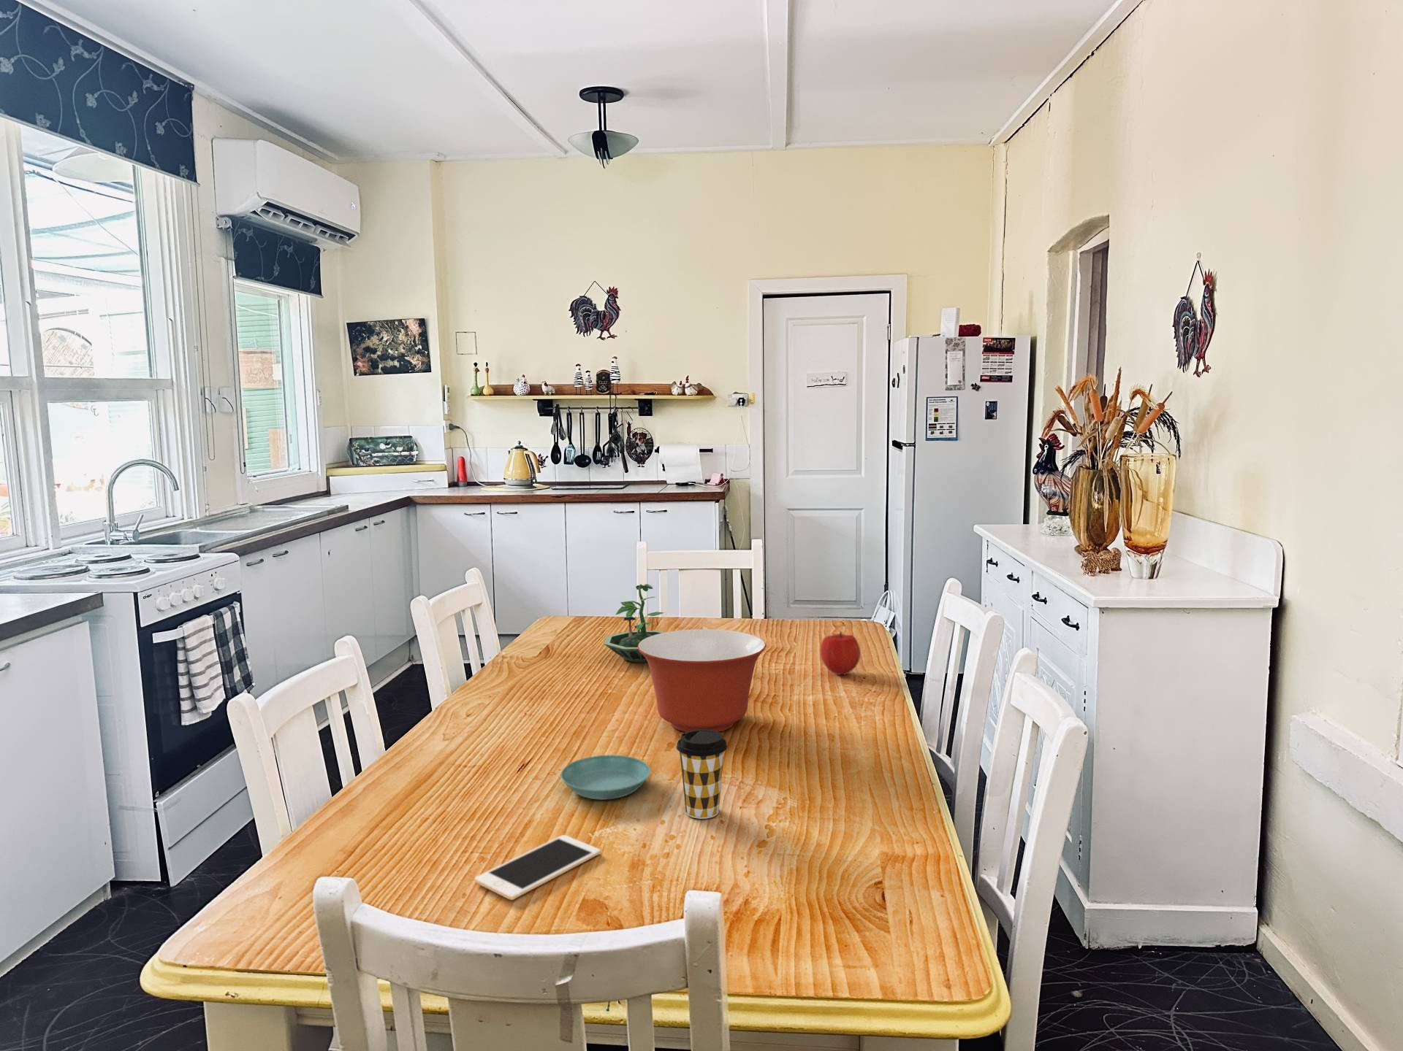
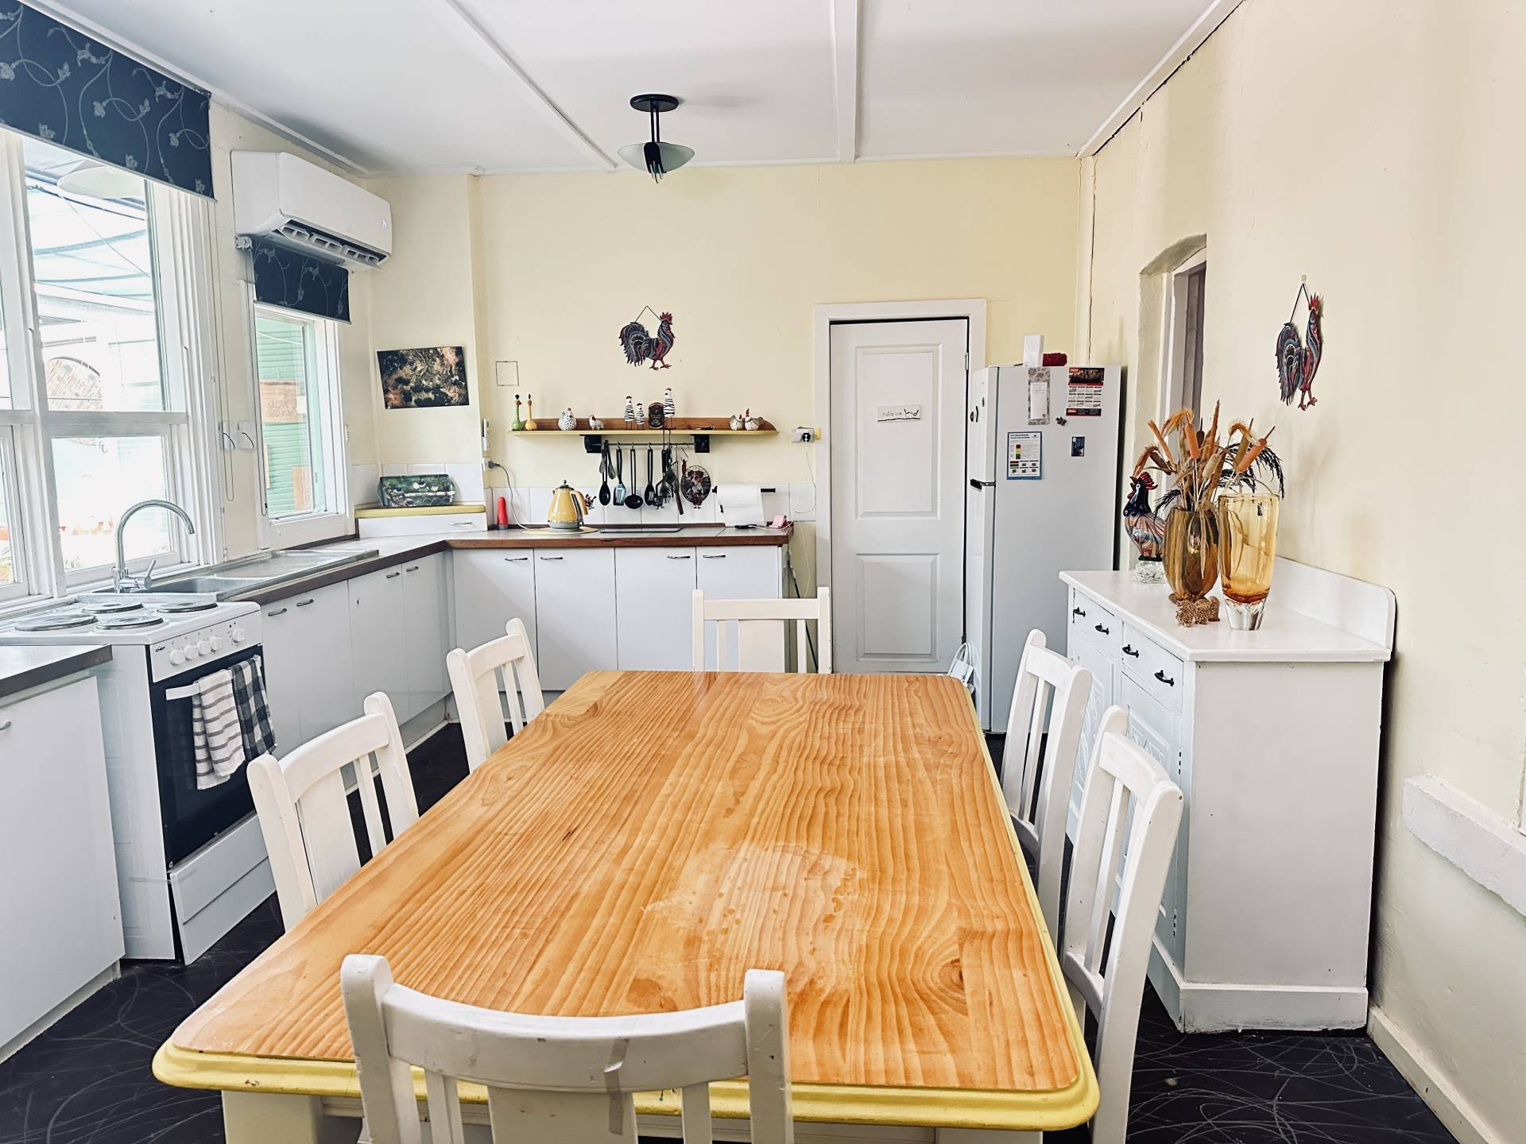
- saucer (605, 778)
- mixing bowl (702, 683)
- coffee cup (702, 774)
- cell phone (539, 864)
- fruit (840, 651)
- terrarium (640, 597)
